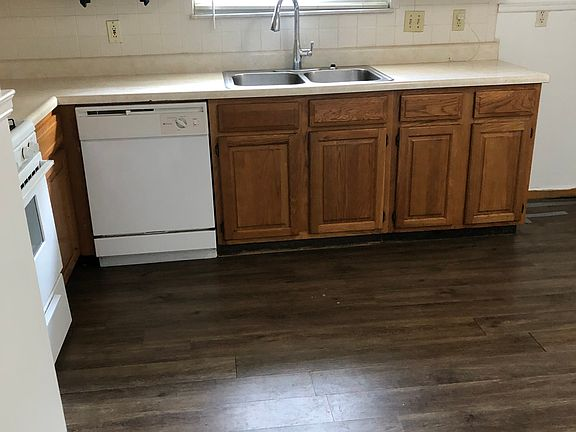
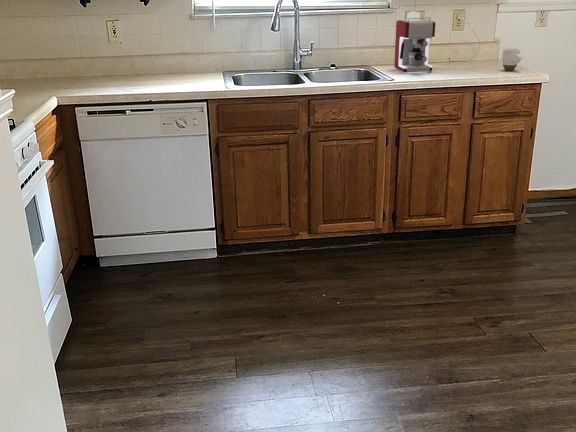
+ mug (512, 60)
+ coffee maker (417, 42)
